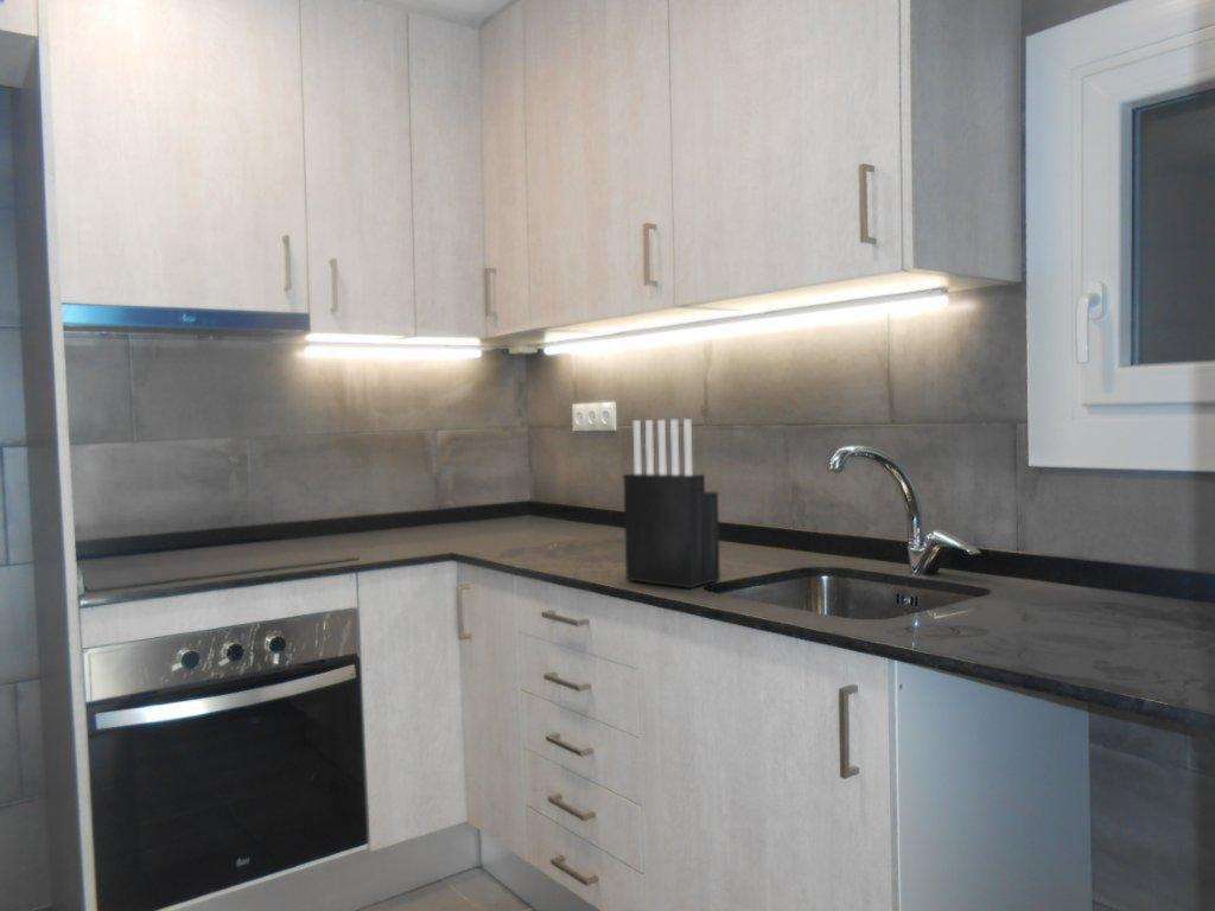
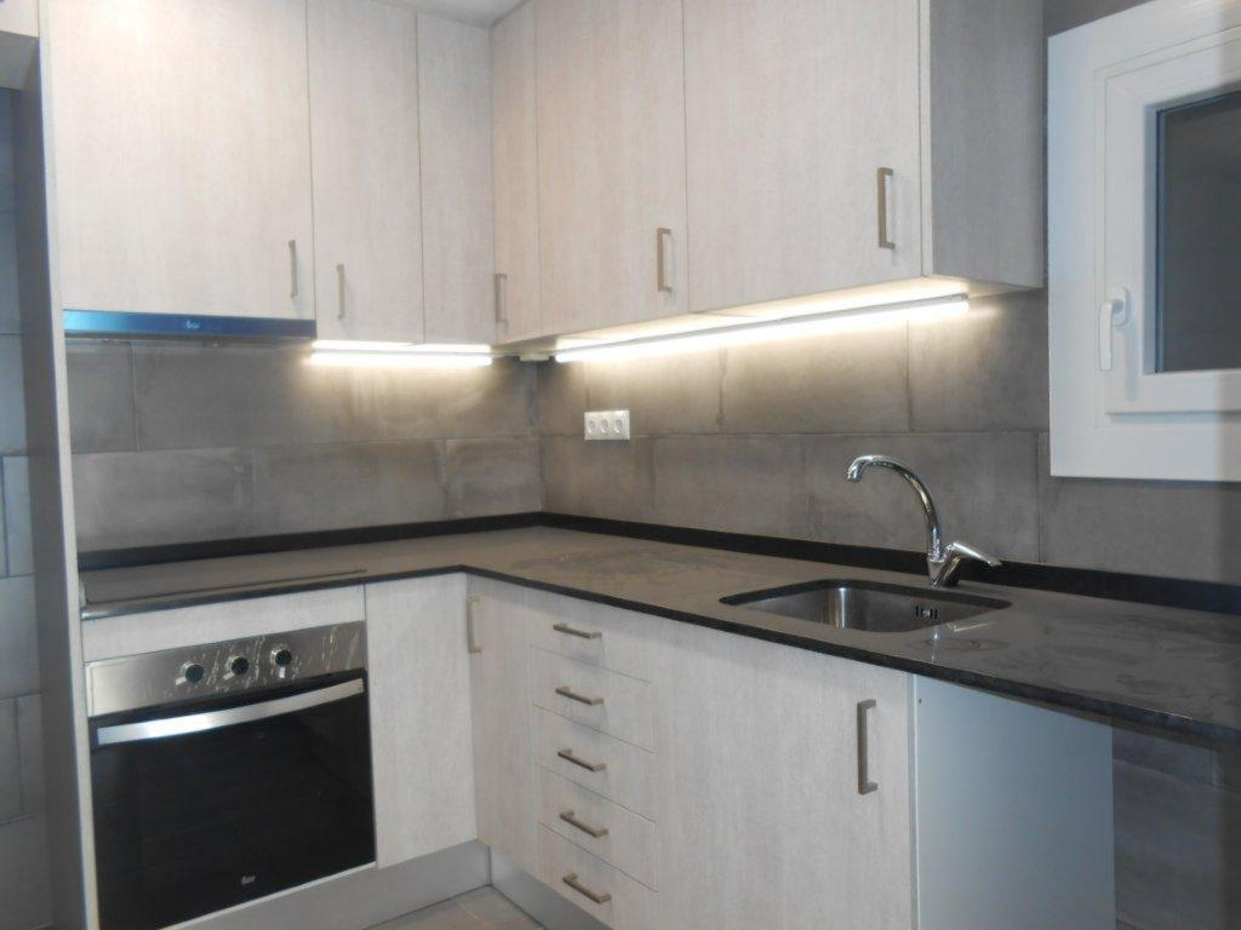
- knife block (673, 499)
